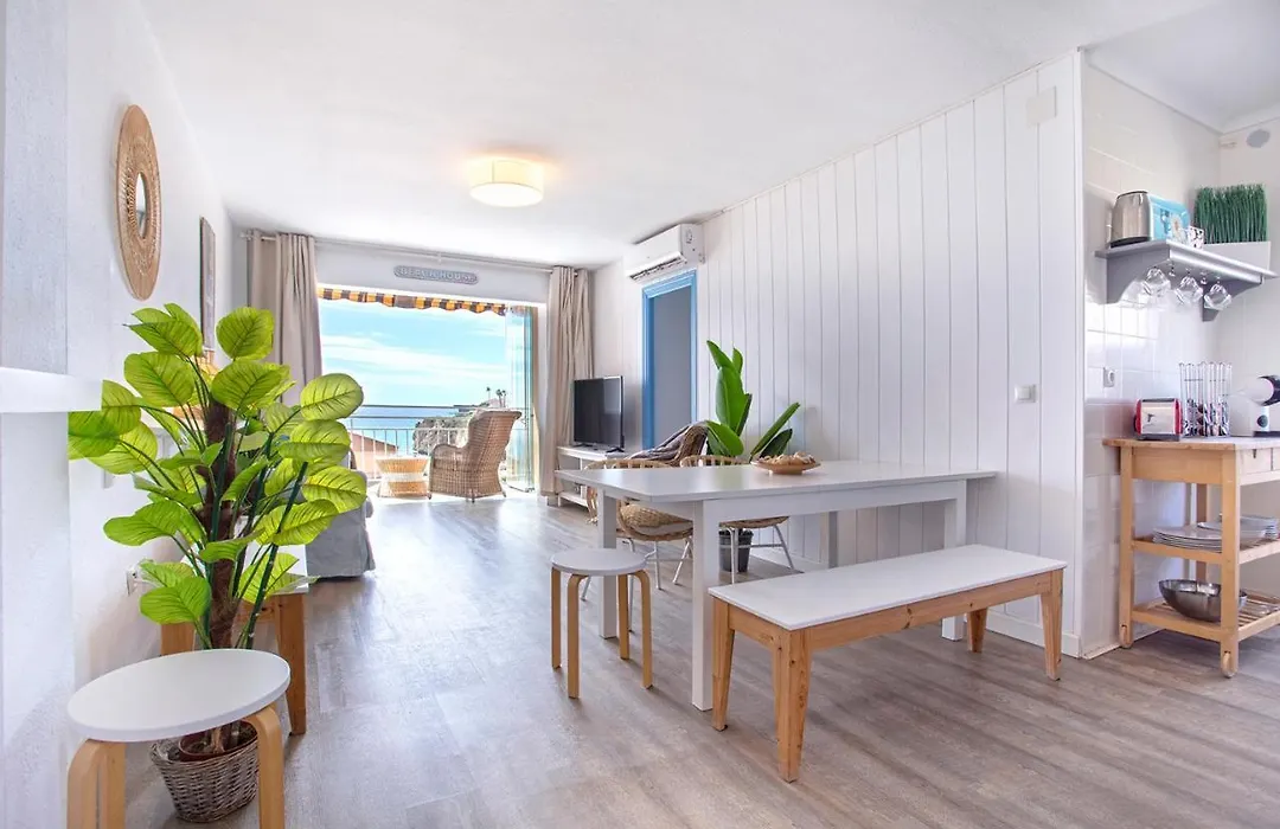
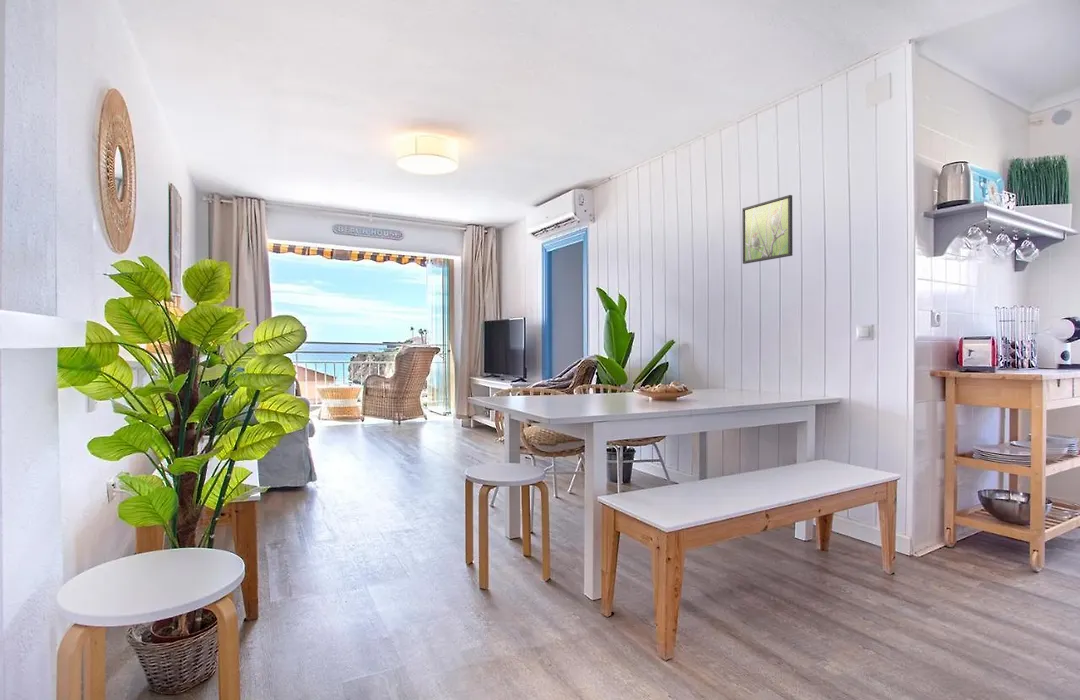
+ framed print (766, 231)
